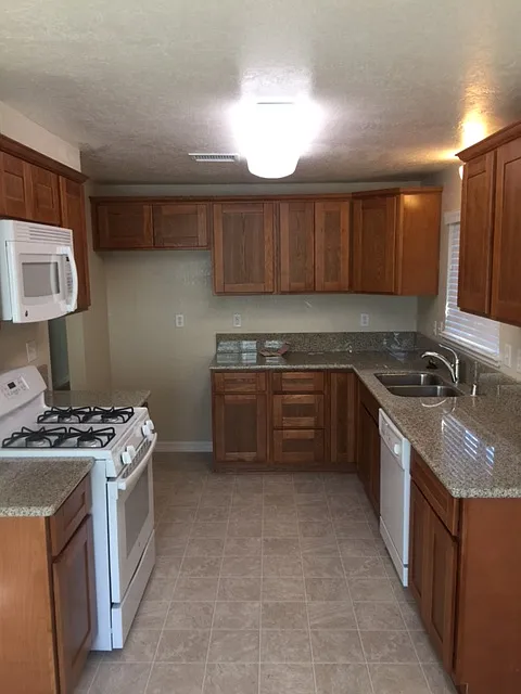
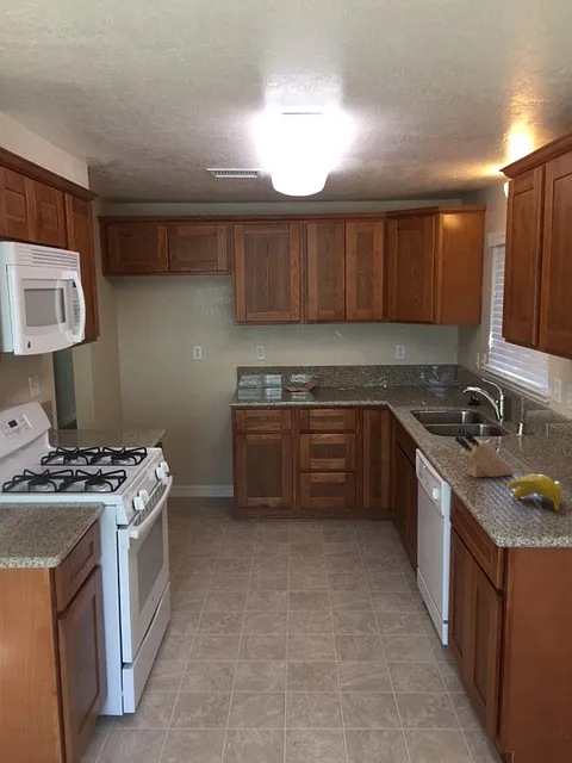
+ banana (540, 490)
+ knife block (484, 451)
